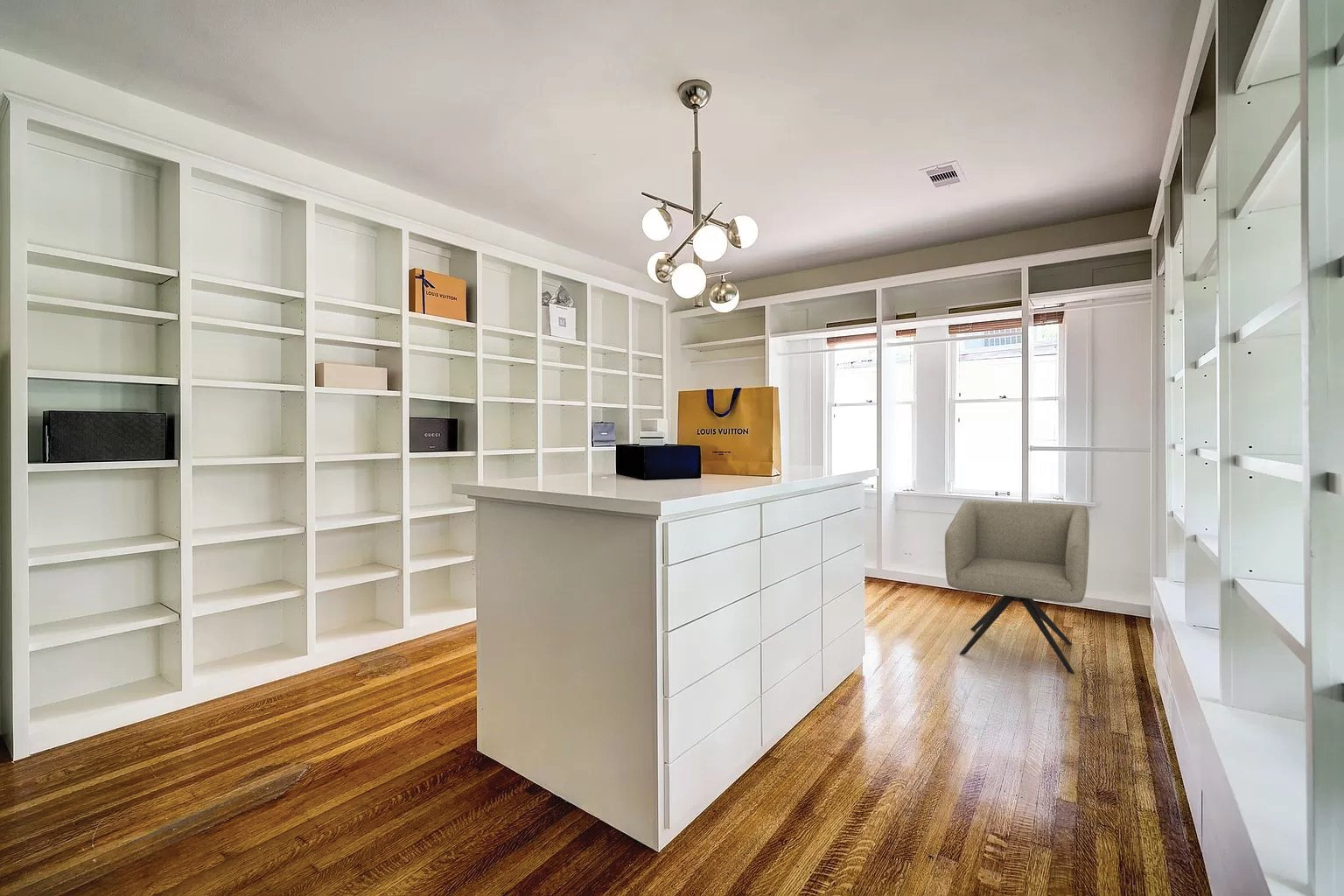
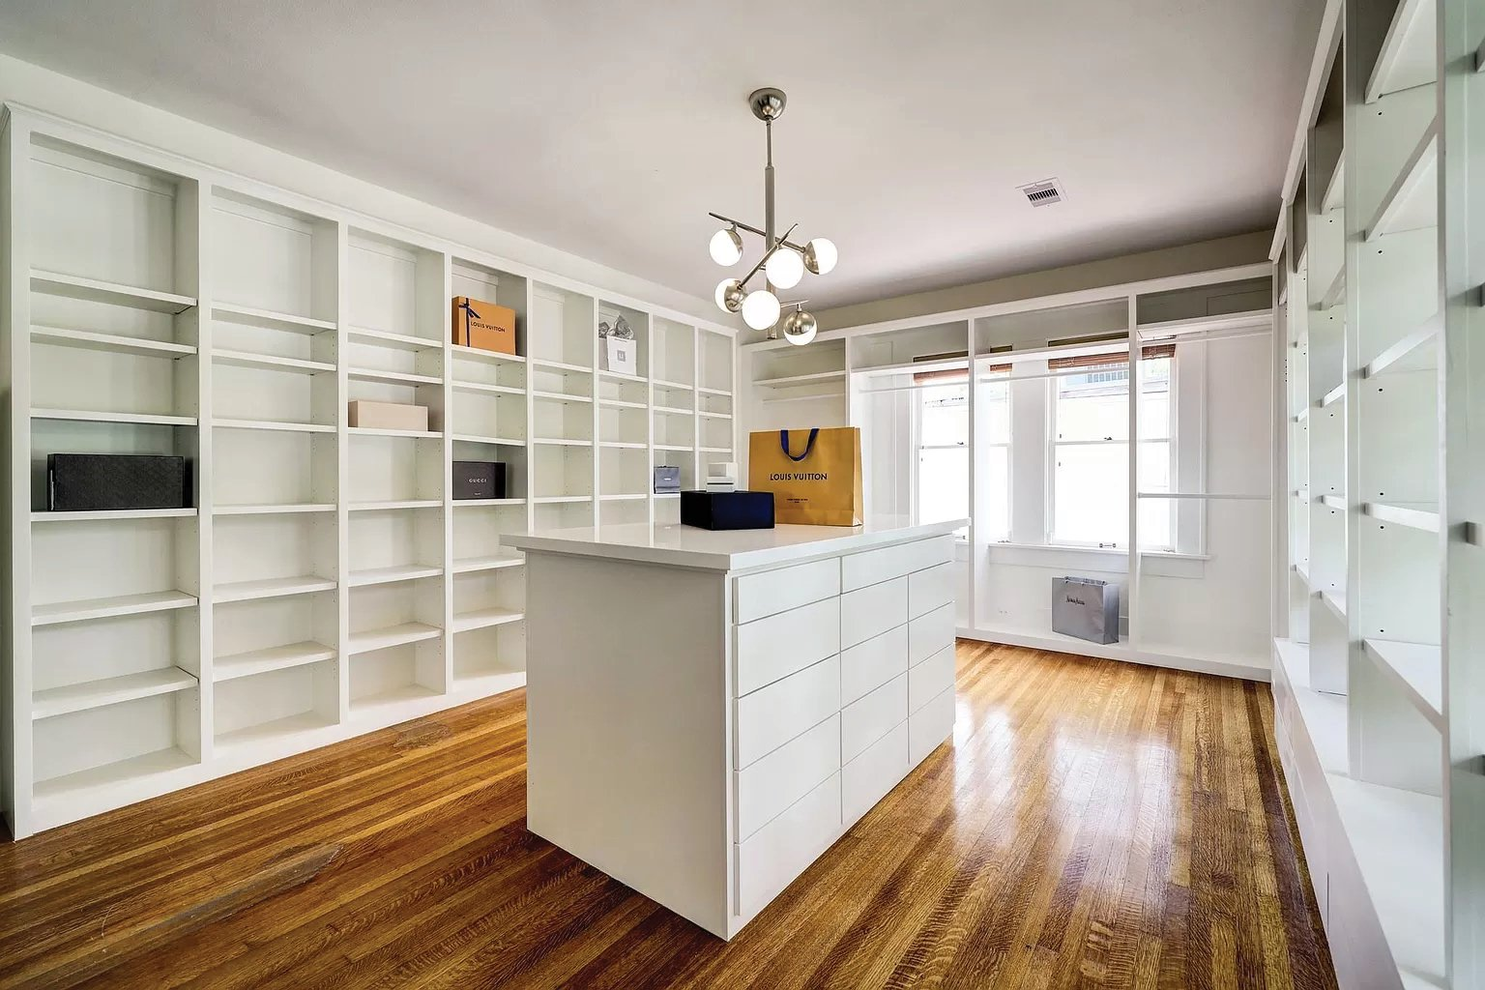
- chair (1017, 578)
